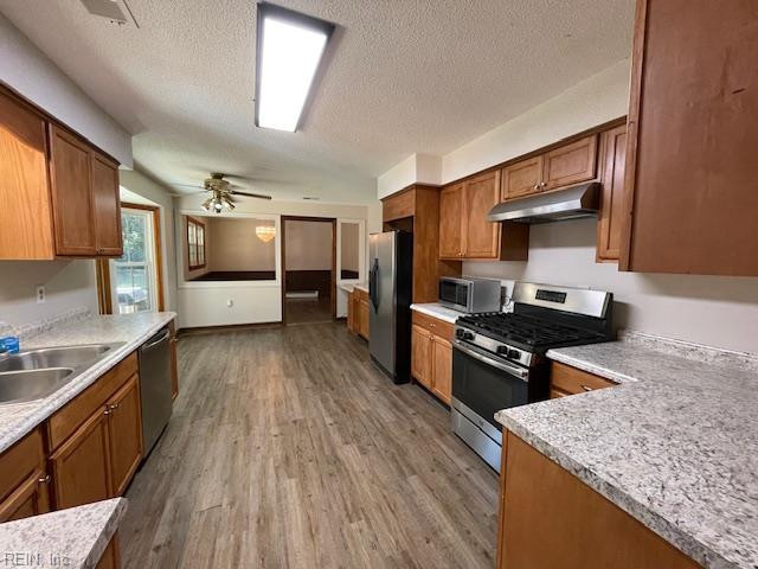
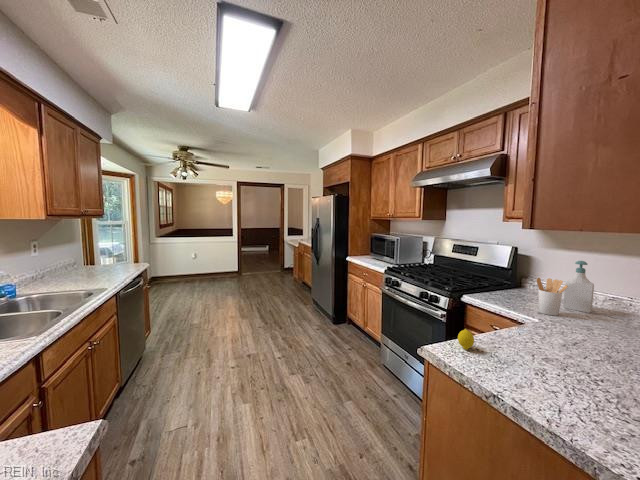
+ fruit (465, 339)
+ soap bottle (579, 284)
+ utensil holder (550, 295)
